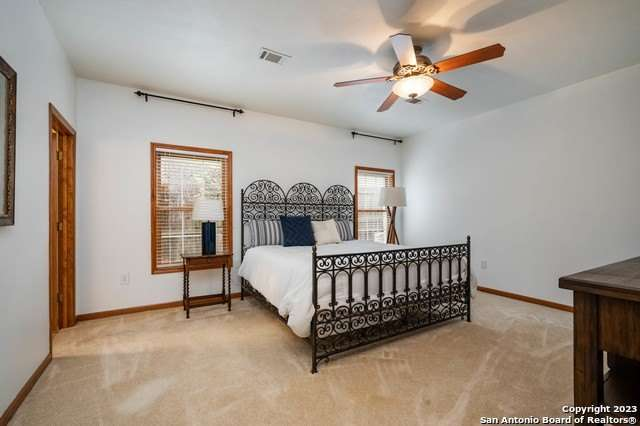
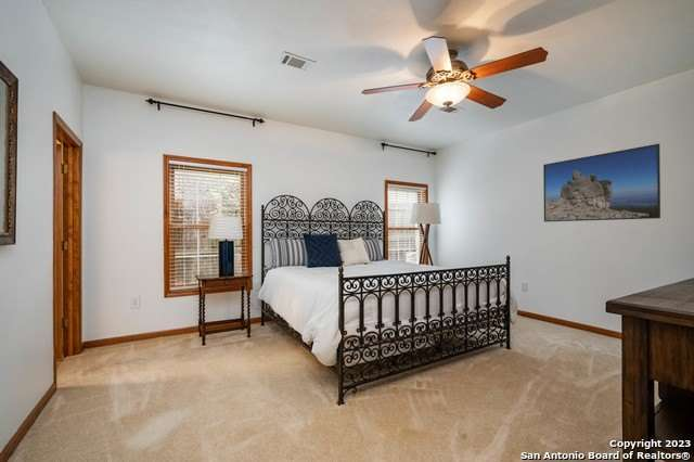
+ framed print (594, 188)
